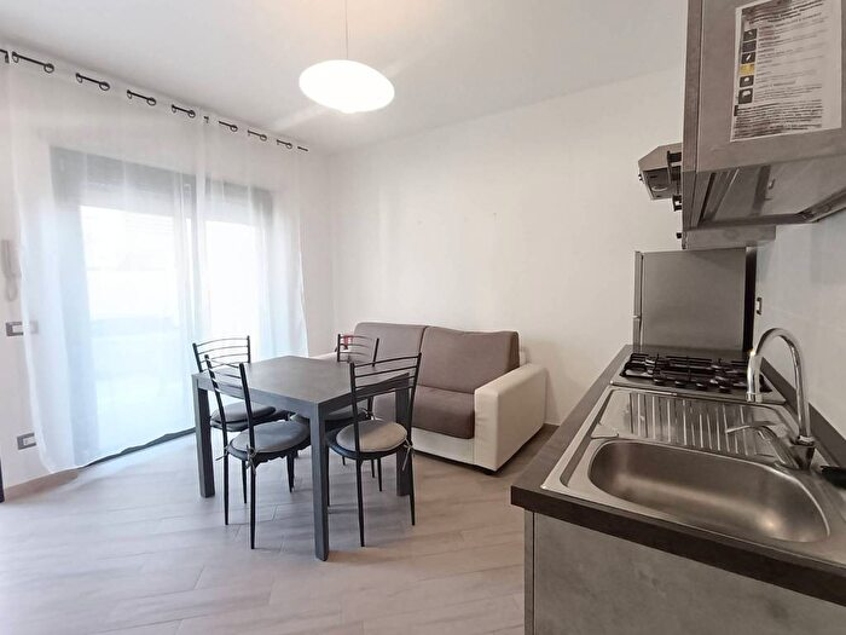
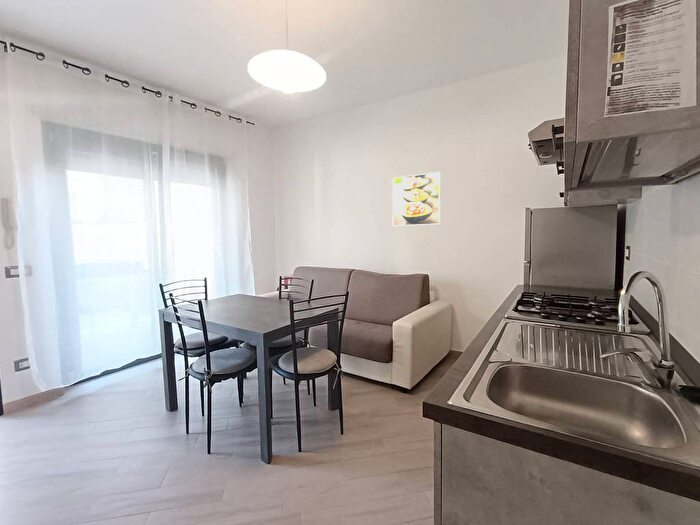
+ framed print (415, 200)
